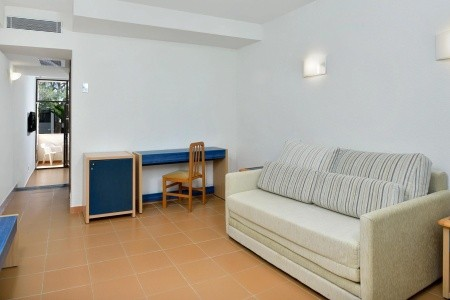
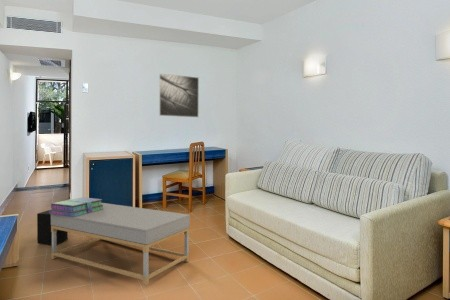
+ speaker (50, 226)
+ coffee table (120, 236)
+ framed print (179, 96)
+ stack of books (77, 206)
